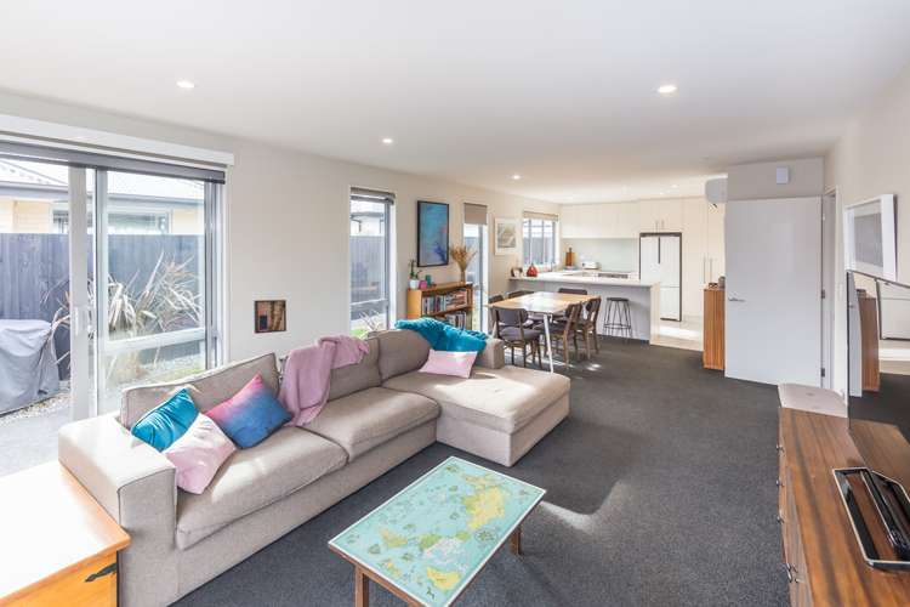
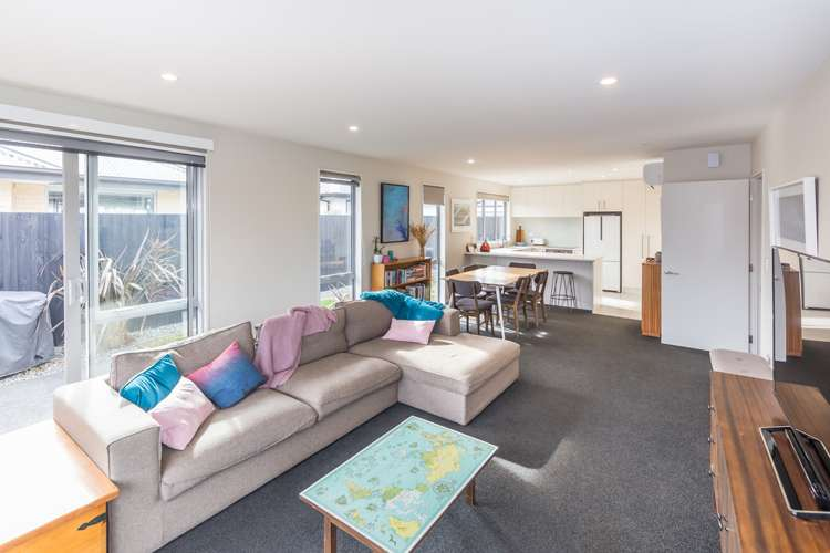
- wall art (271, 316)
